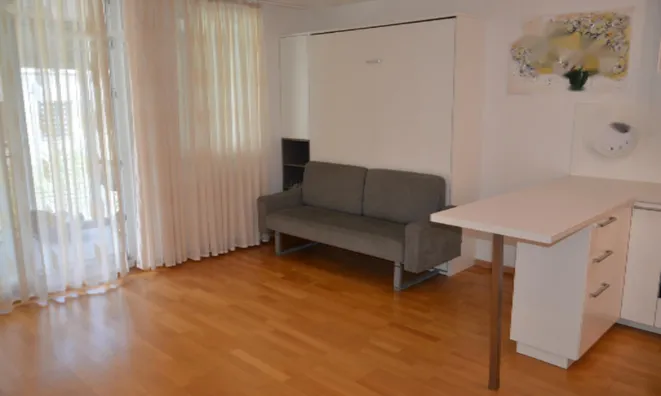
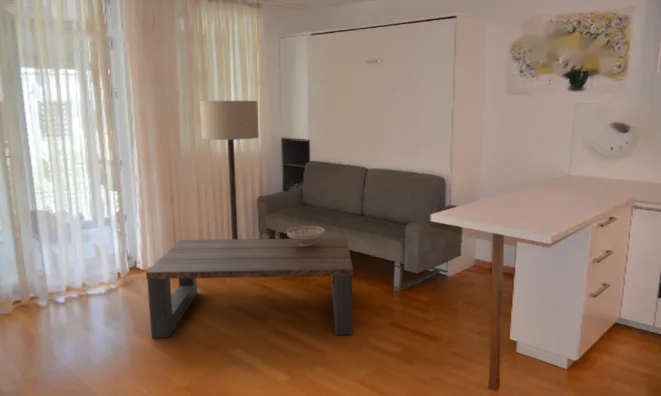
+ decorative bowl (305, 237)
+ floor lamp (232, 185)
+ coffee table (258, 276)
